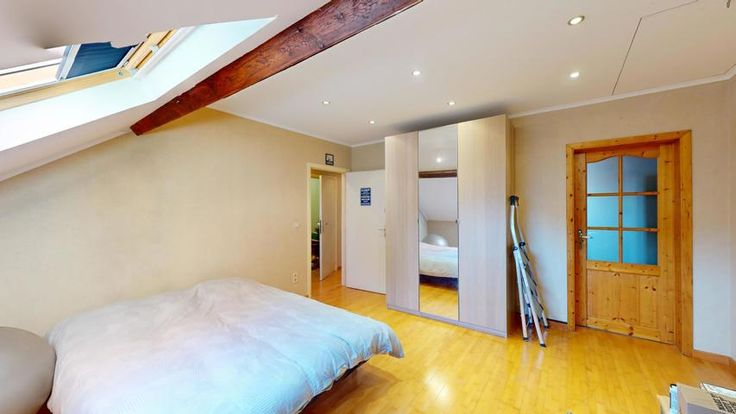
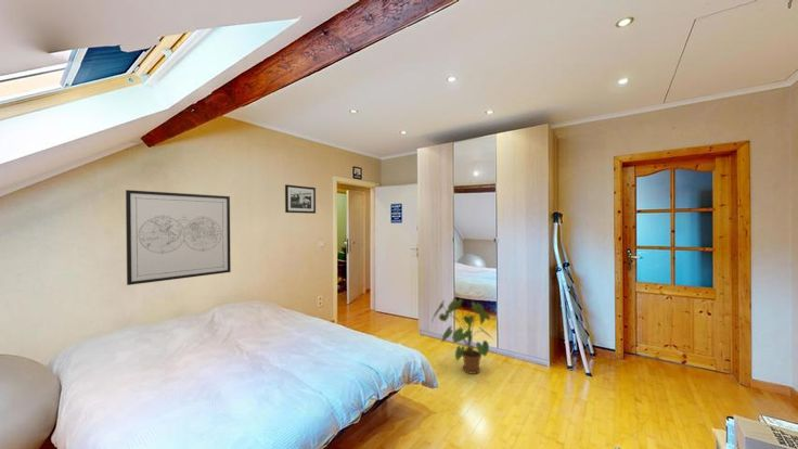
+ picture frame (300, 200)
+ wall art (183, 235)
+ house plant (465, 332)
